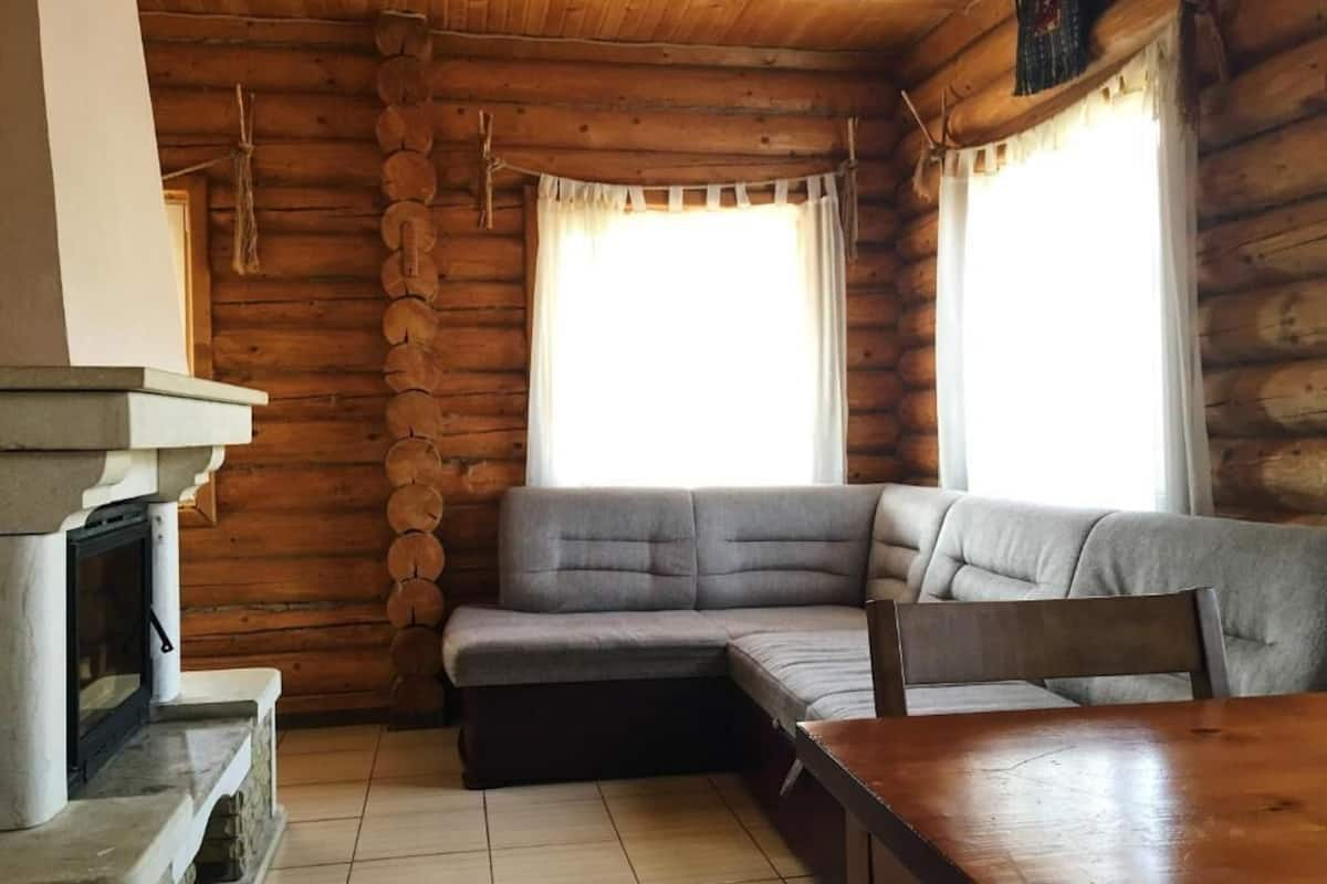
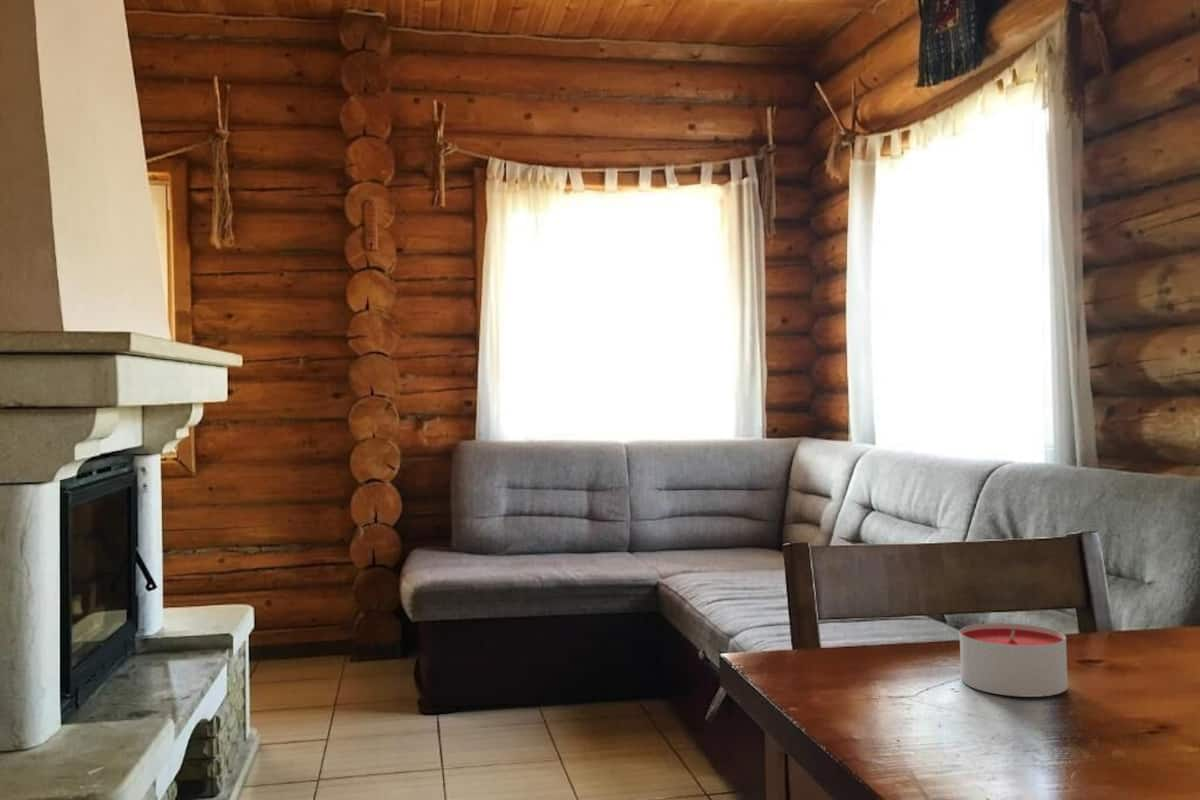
+ candle (1012, 656)
